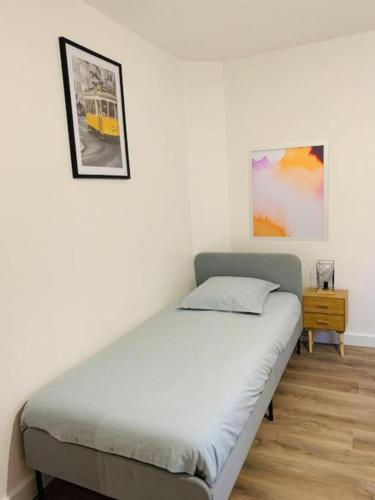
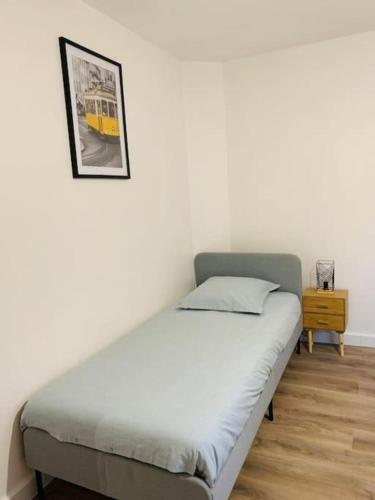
- wall art (286, 193)
